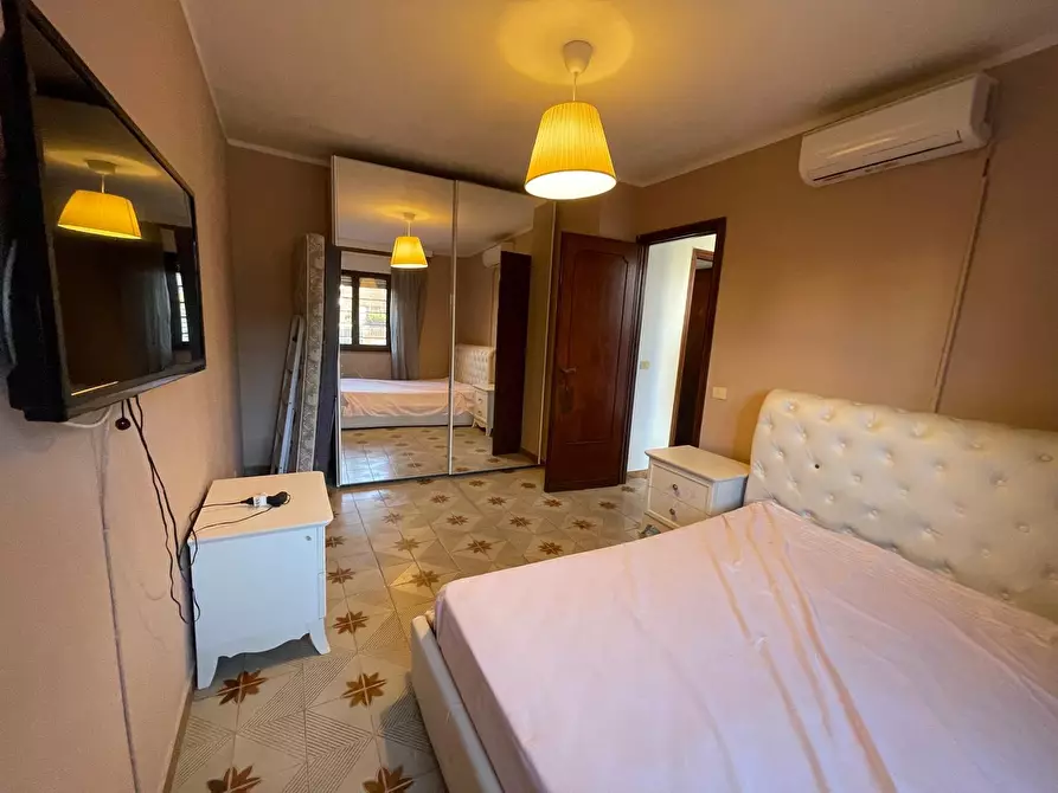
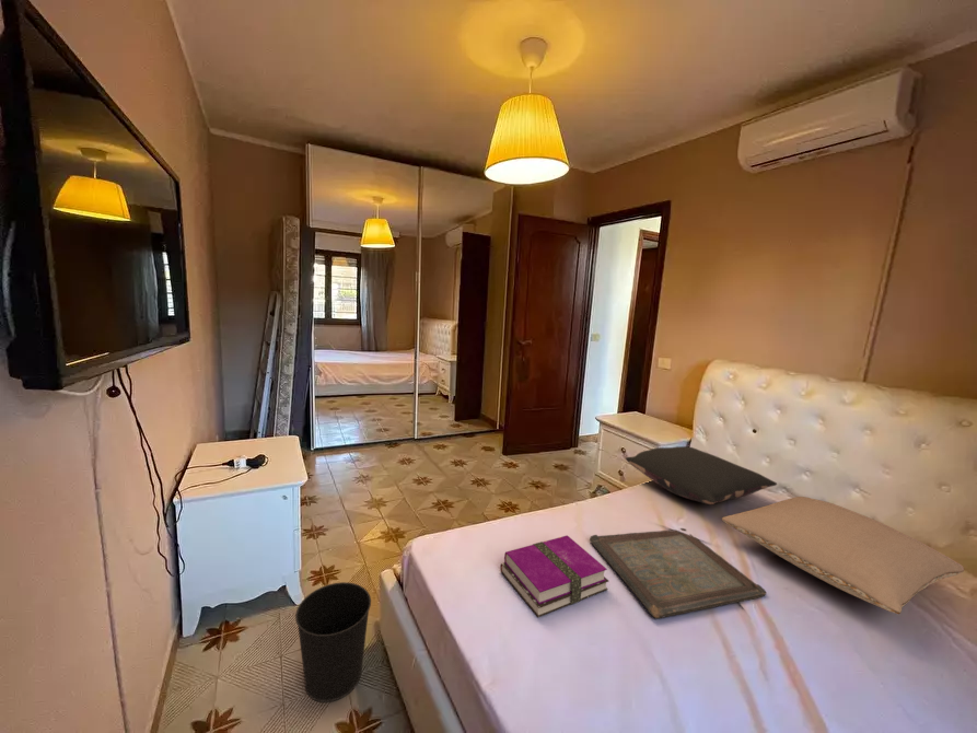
+ hardback book (554, 569)
+ wastebasket (334, 641)
+ pillow (834, 542)
+ serving tray (671, 565)
+ pillow (697, 472)
